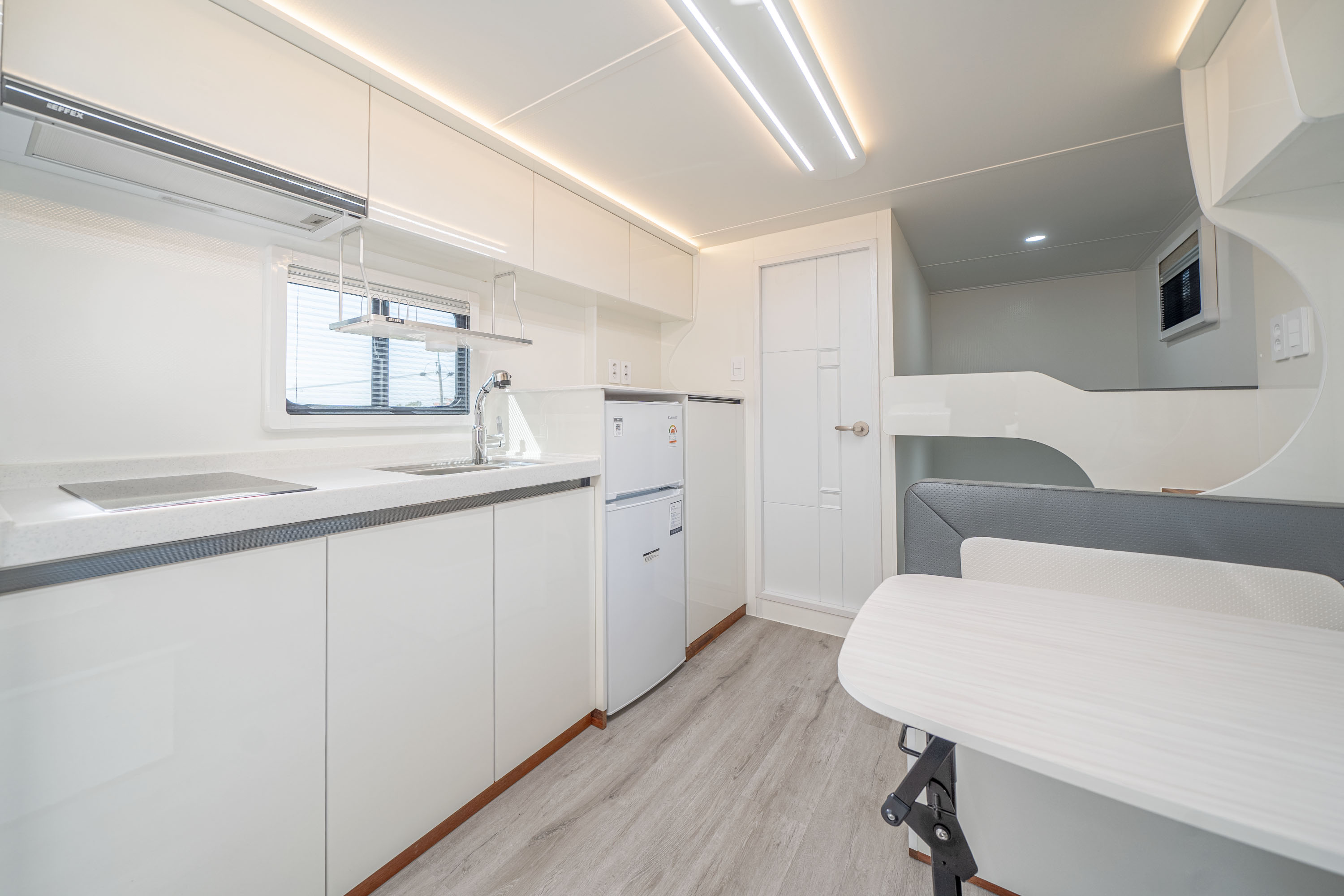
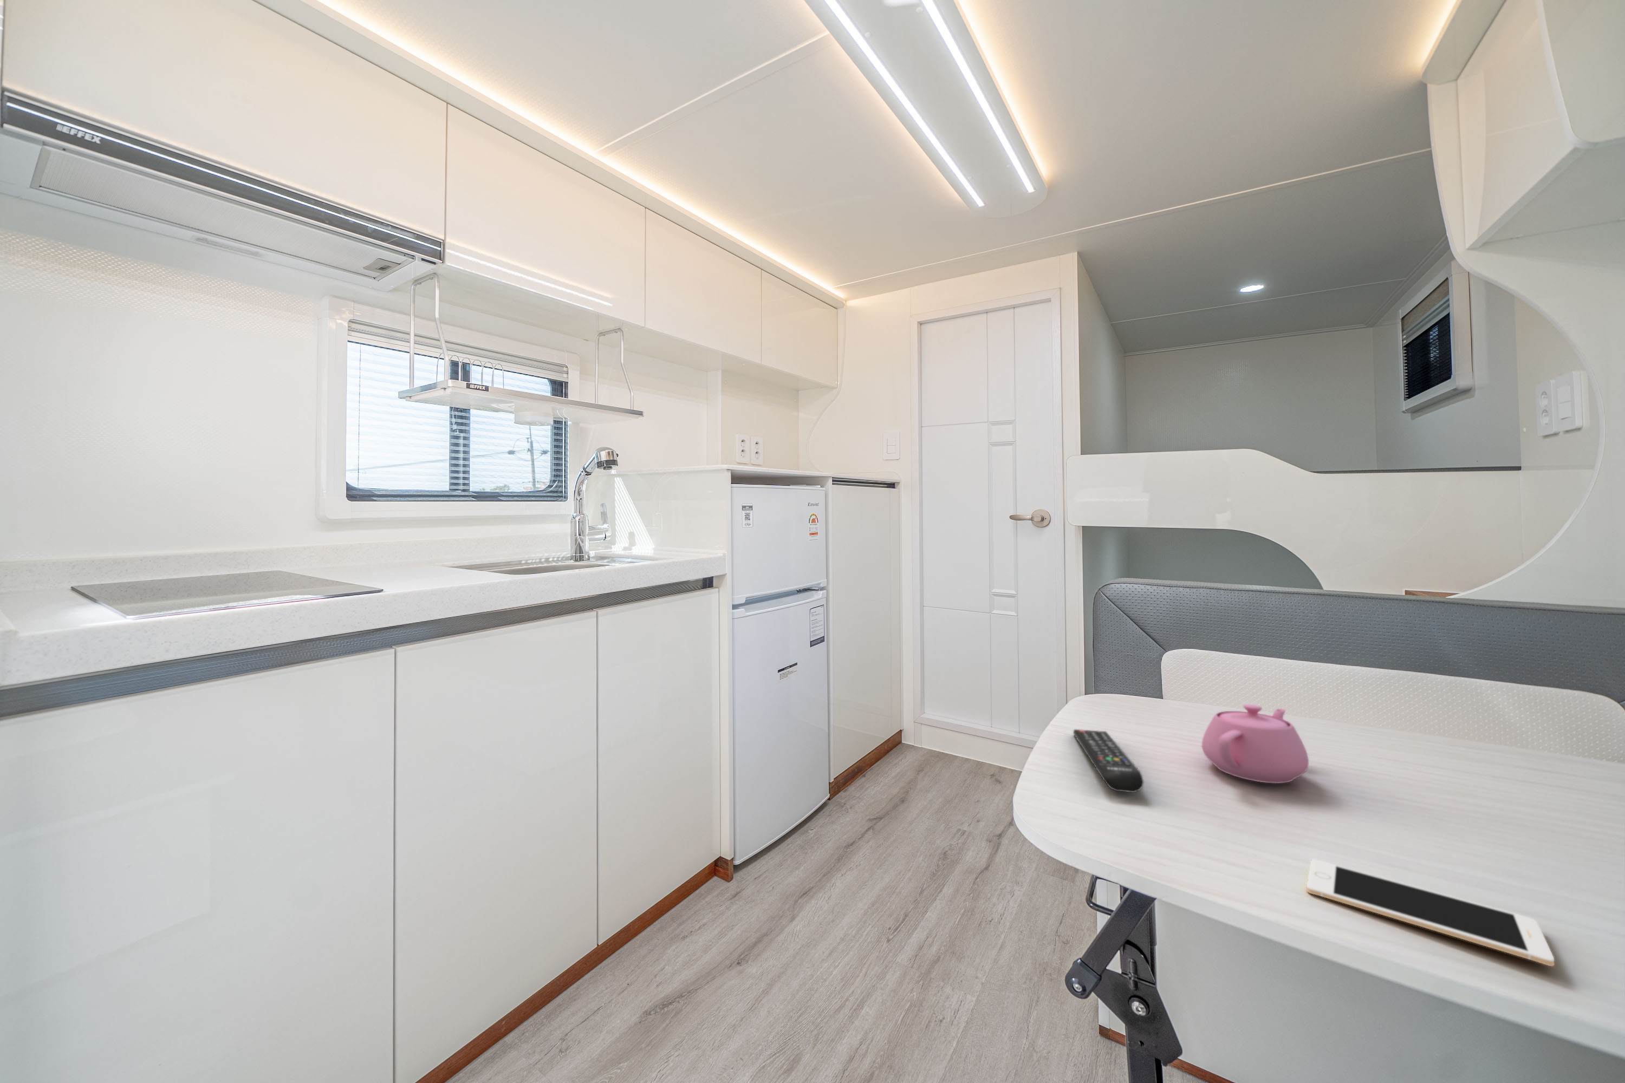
+ cell phone (1416, 905)
+ remote control (1104, 755)
+ teapot (1255, 739)
